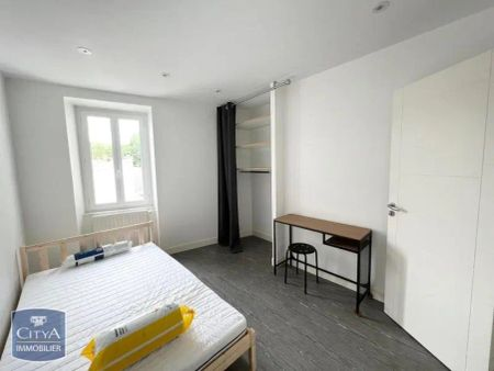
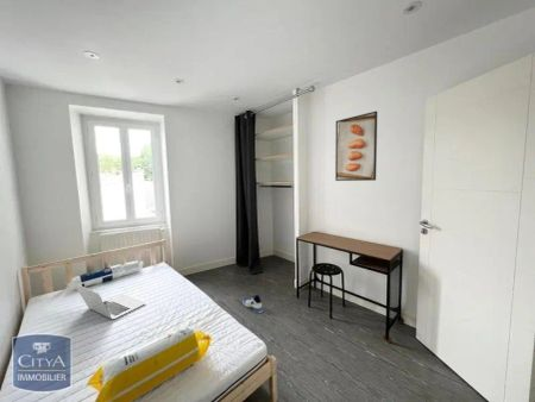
+ laptop (113, 296)
+ sneaker (253, 300)
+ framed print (354, 149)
